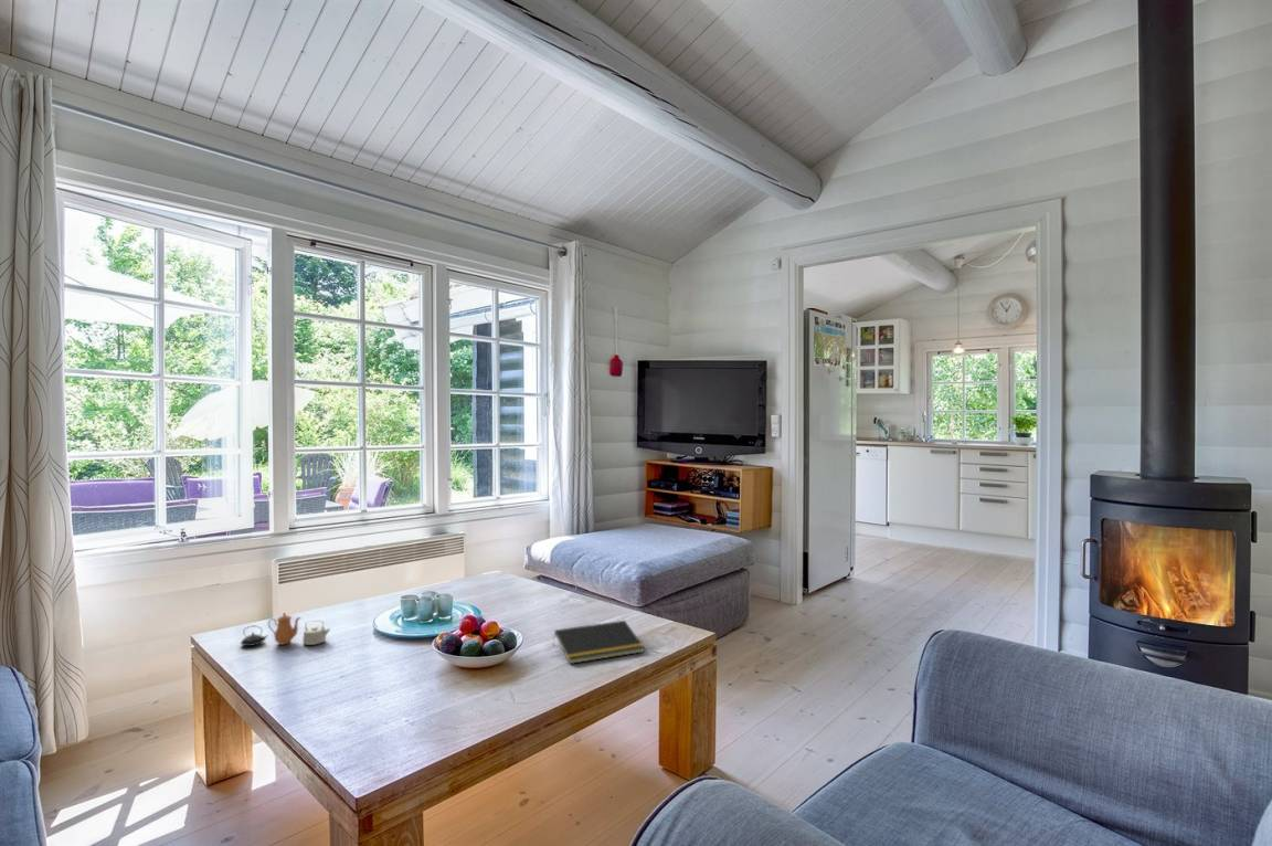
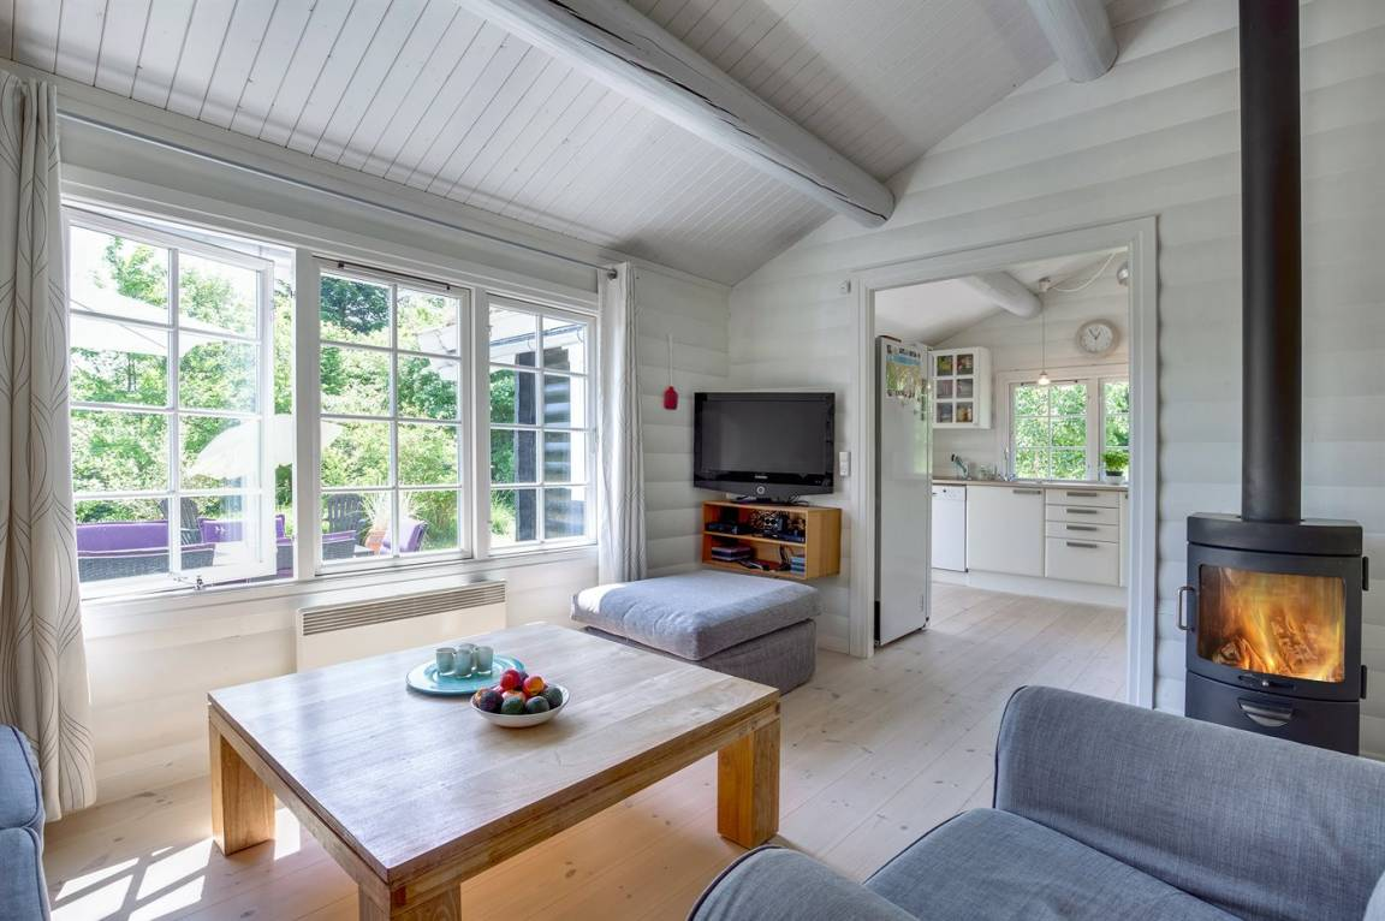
- notepad (598, 641)
- teapot (286, 627)
